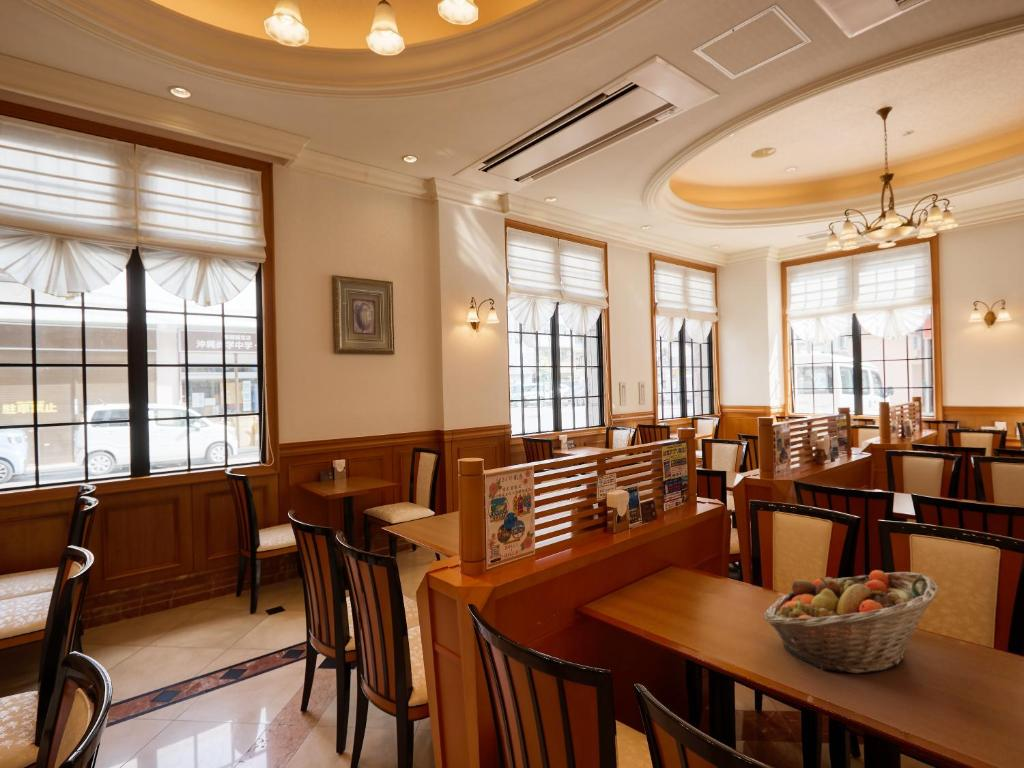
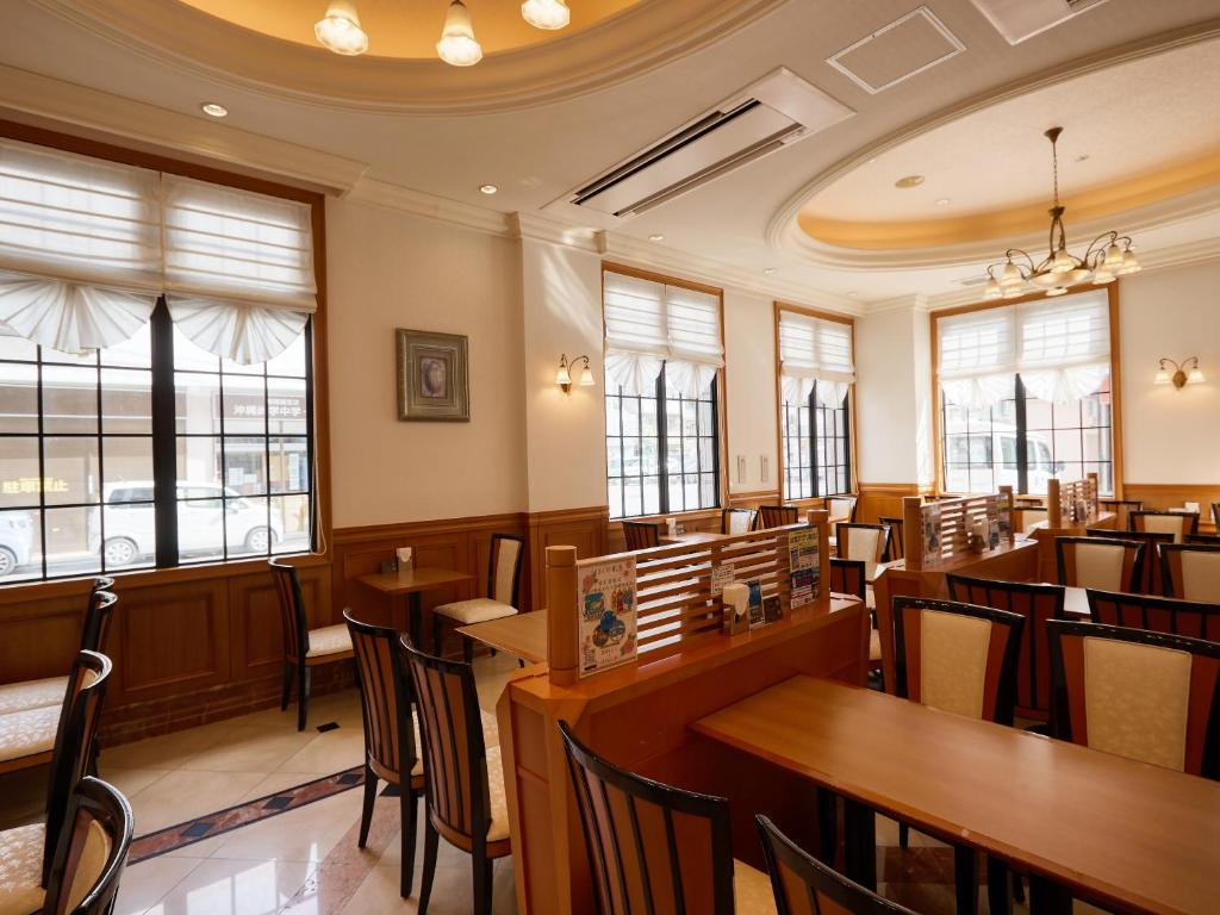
- fruit basket (848, 611)
